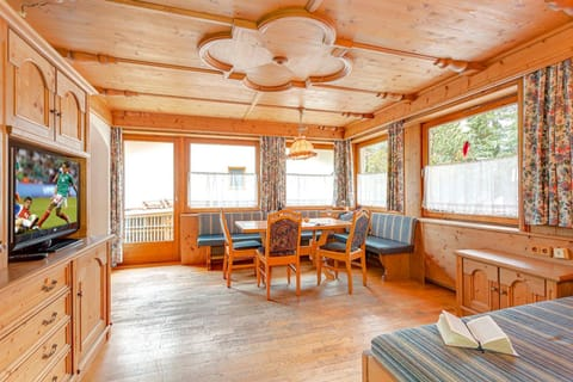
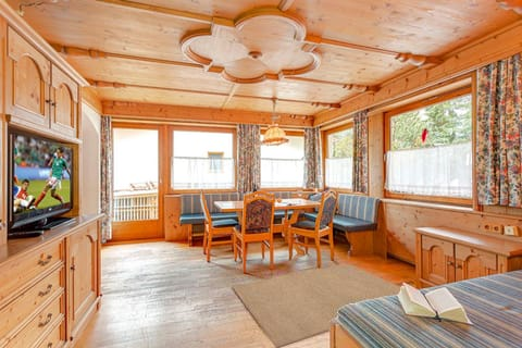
+ rug (323, 291)
